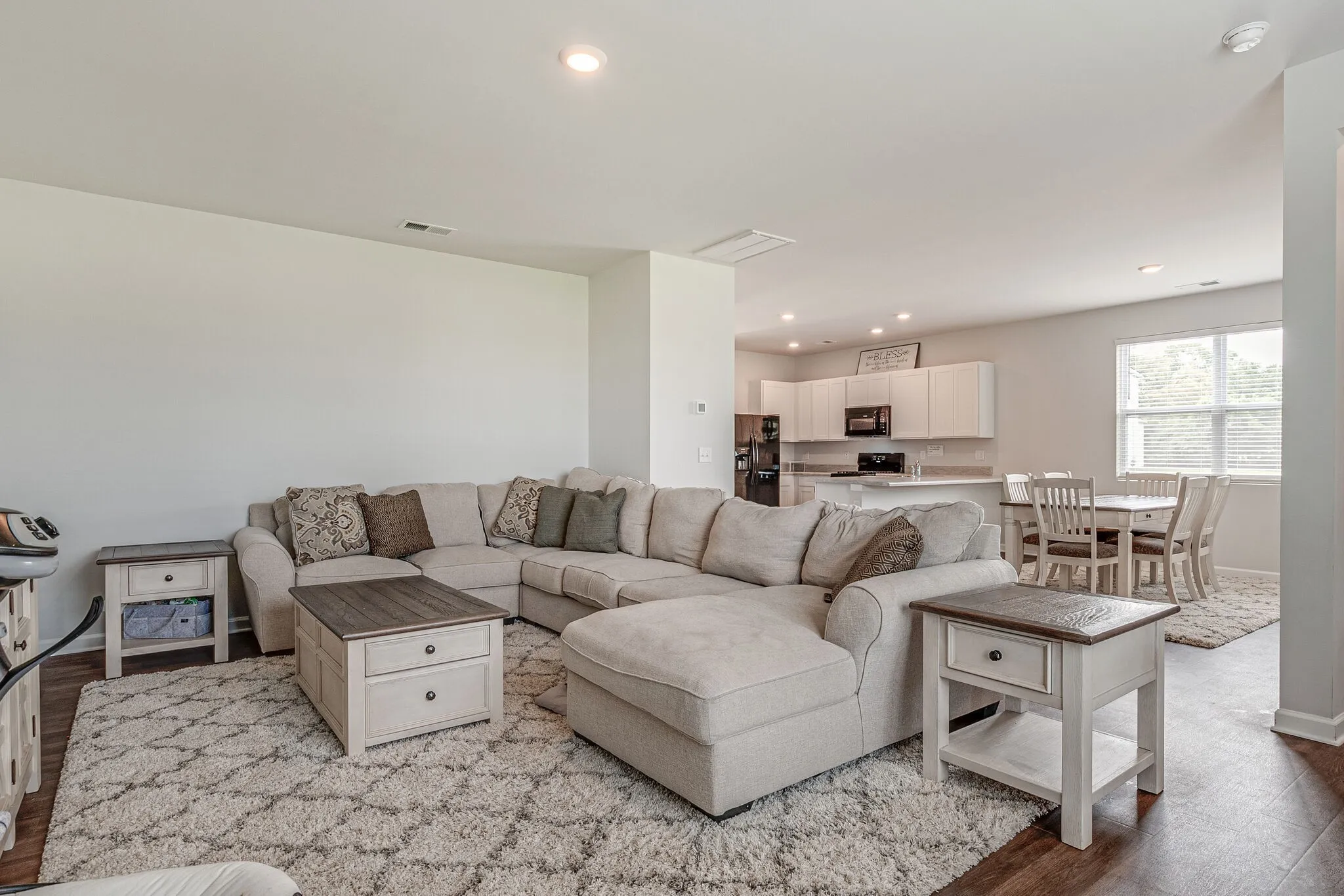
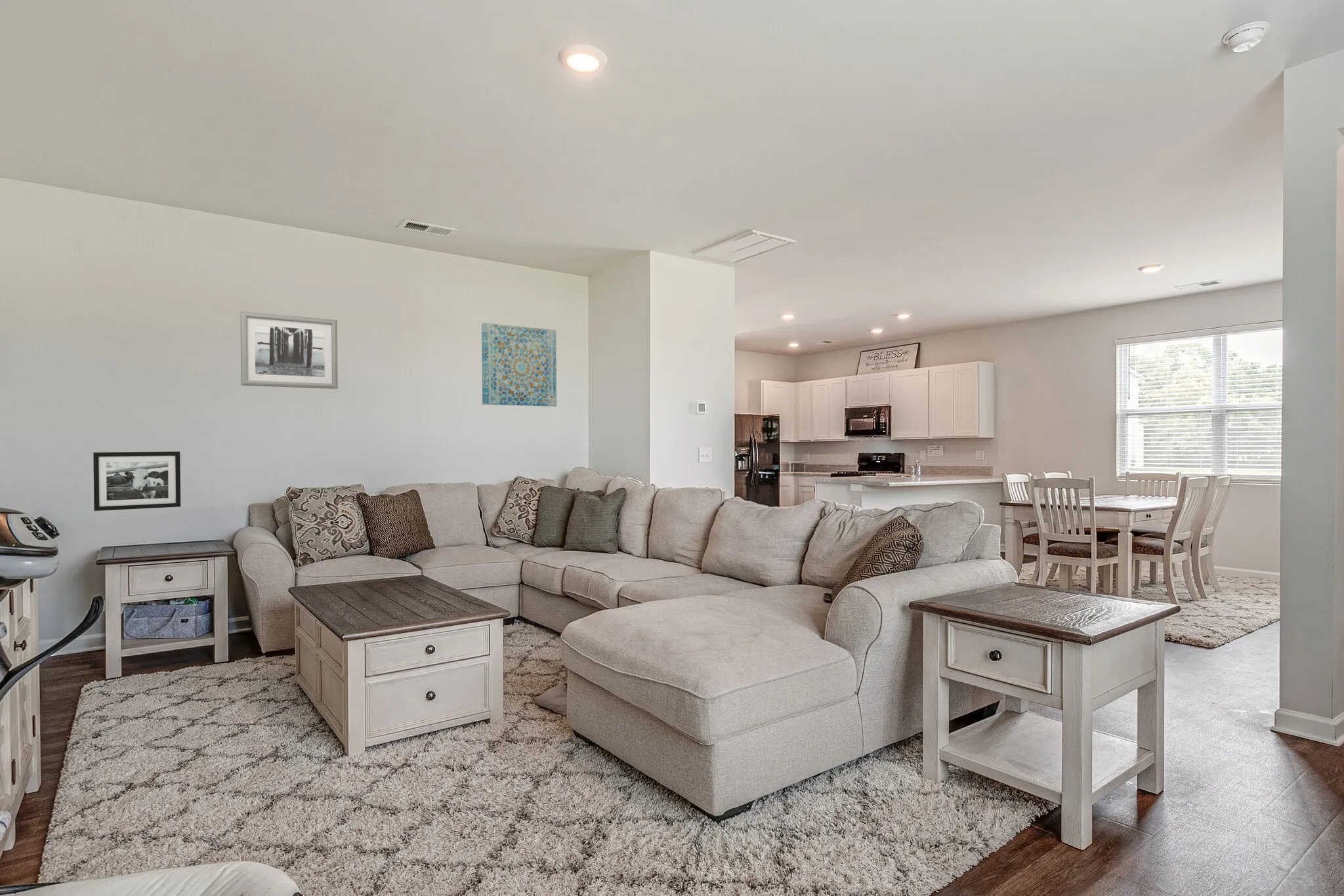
+ wall art (520, 366)
+ wall art (291, 352)
+ picture frame (138, 480)
